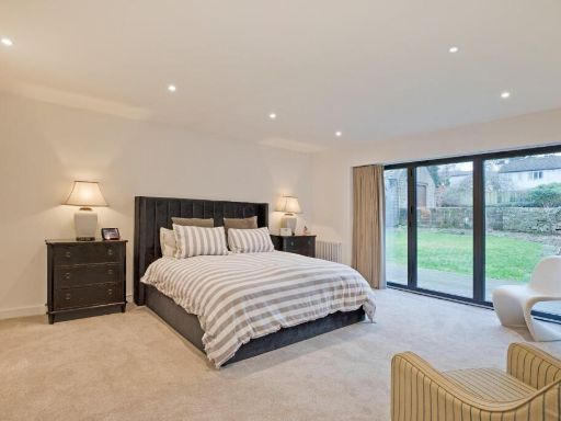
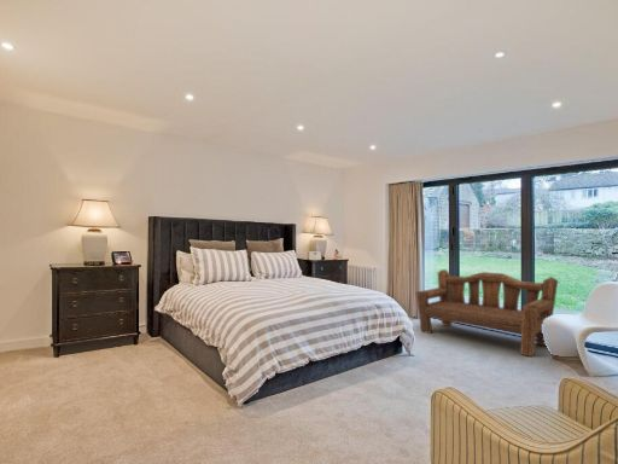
+ bench (480, 306)
